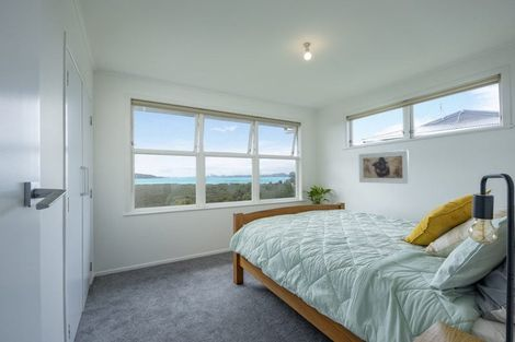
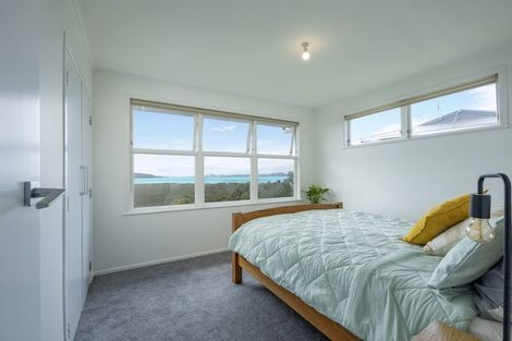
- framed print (381, 167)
